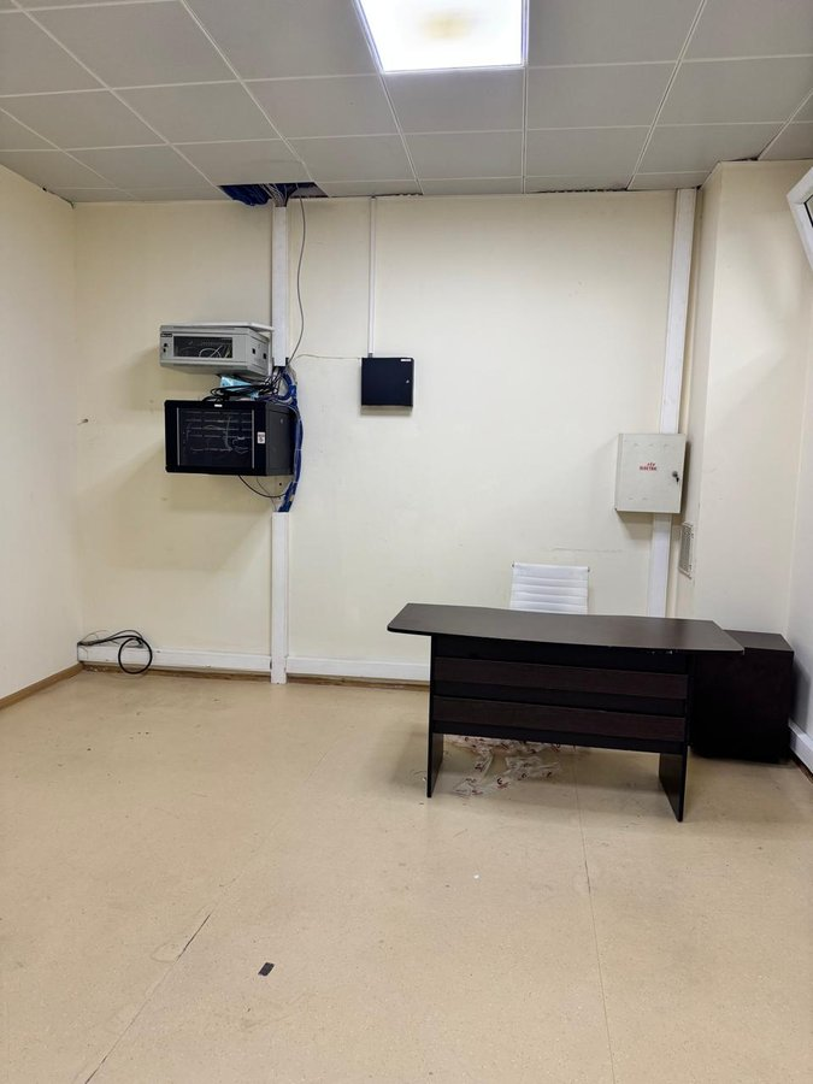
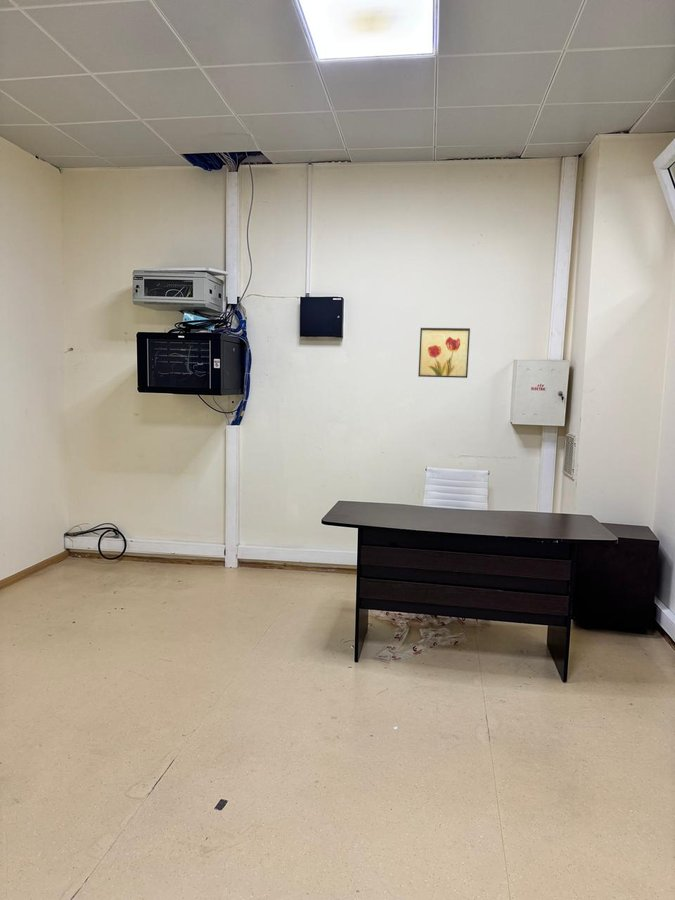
+ wall art (443, 352)
